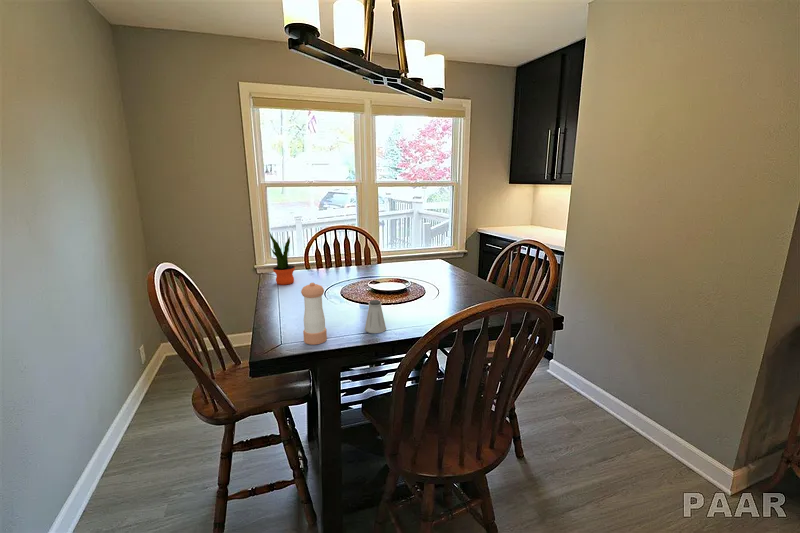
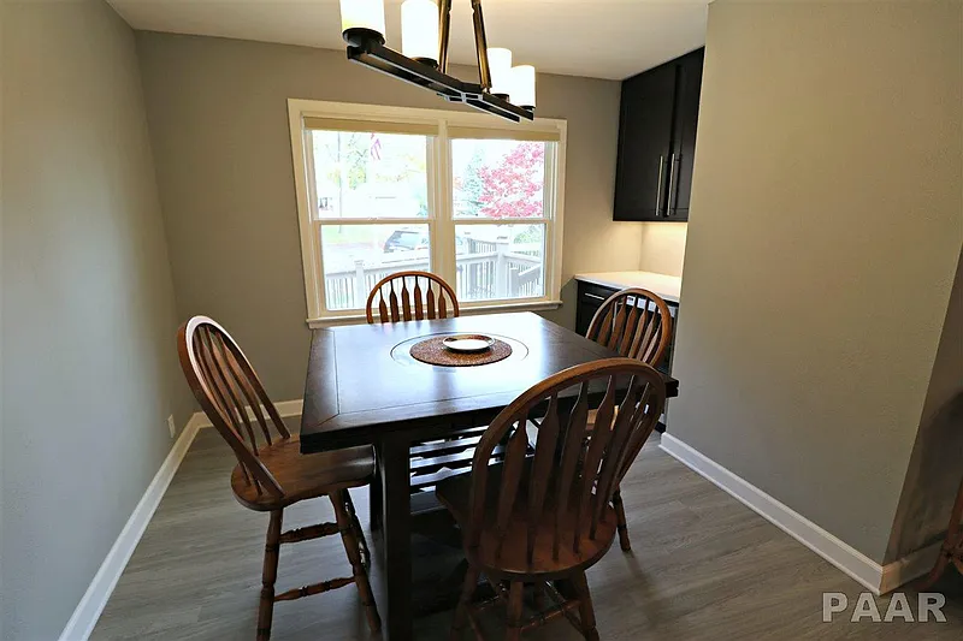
- pepper shaker (313, 311)
- potted plant (279, 258)
- saltshaker (375, 315)
